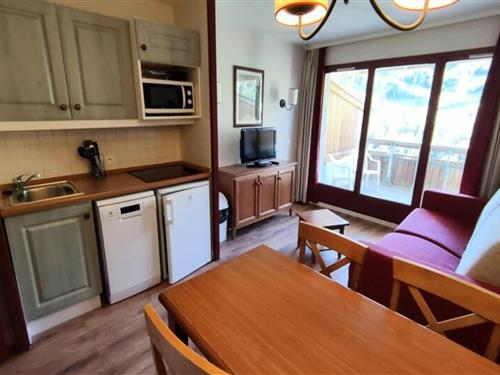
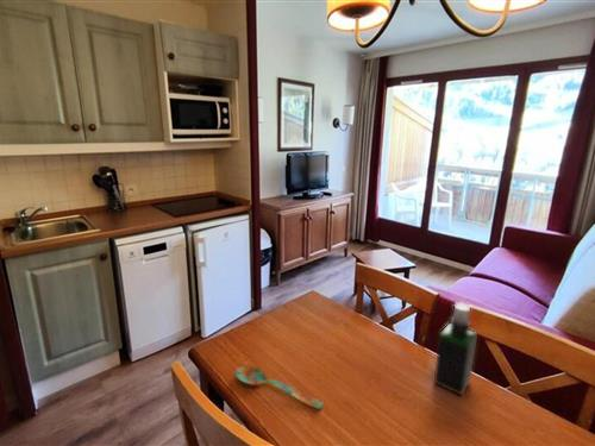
+ spray bottle (457, 345)
+ spoon (276, 385)
